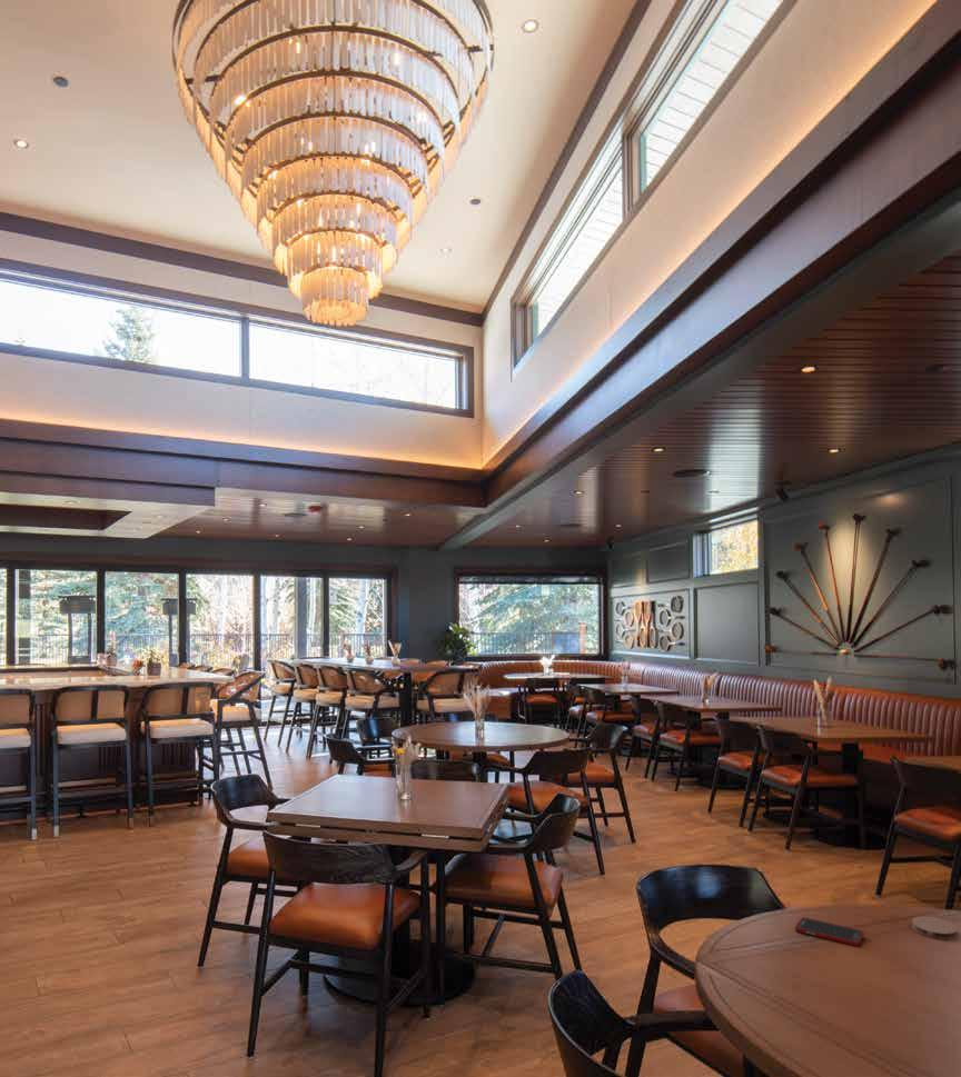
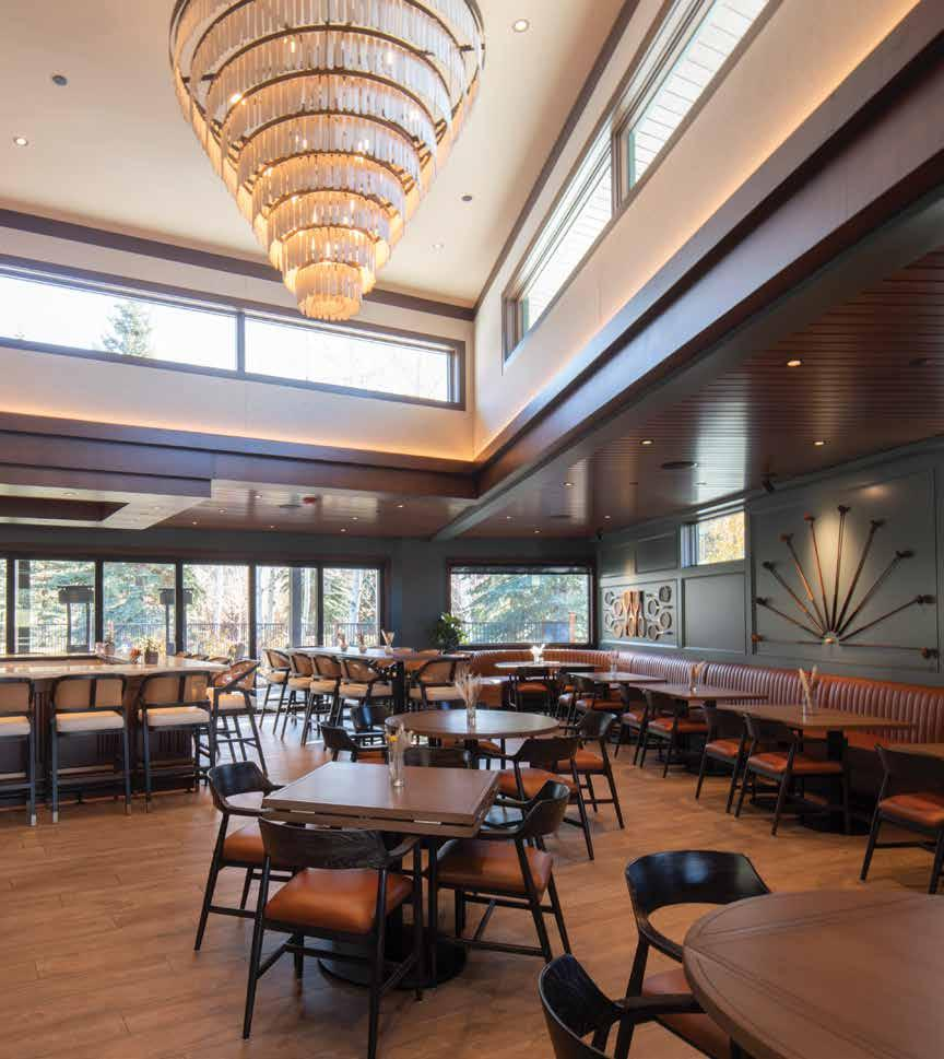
- coaster (934, 927)
- cell phone (829, 930)
